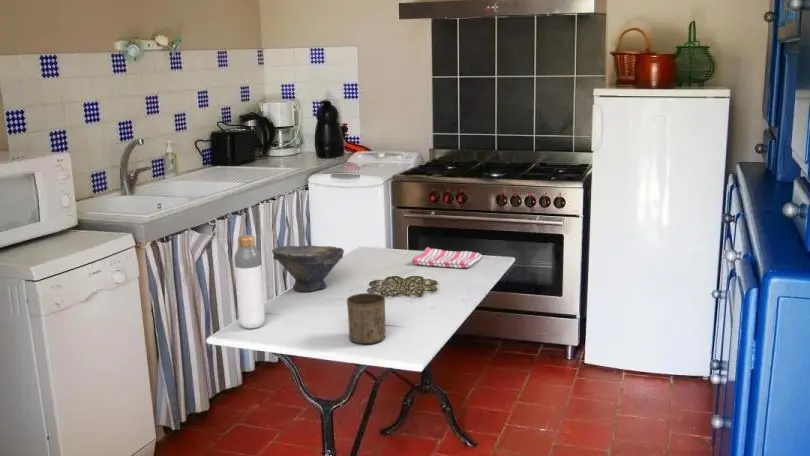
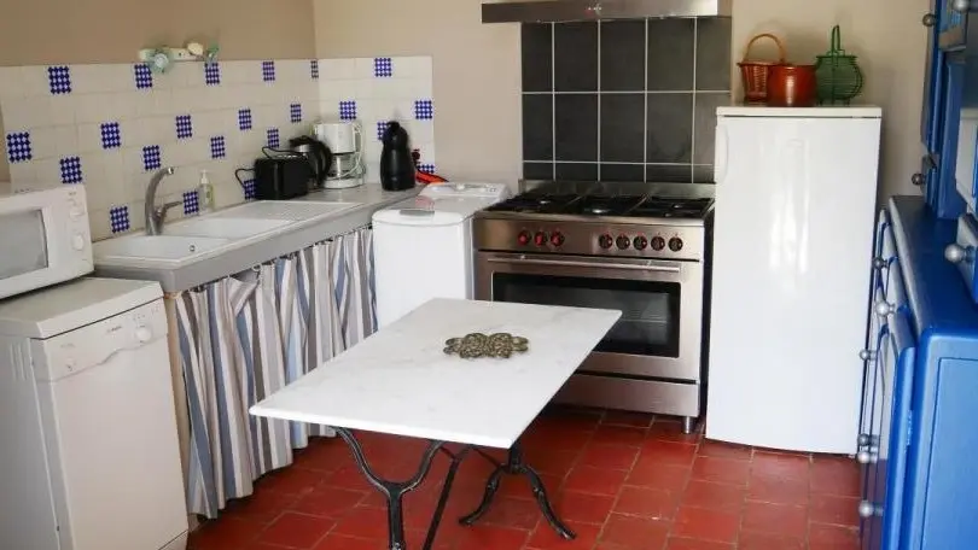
- dish towel (447, 257)
- cup (366, 318)
- bowl (308, 266)
- bottle (249, 281)
